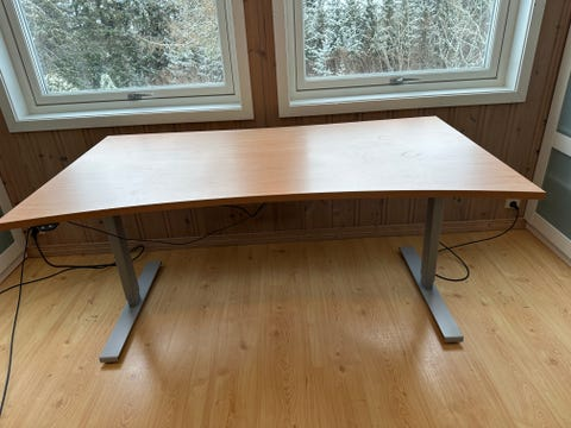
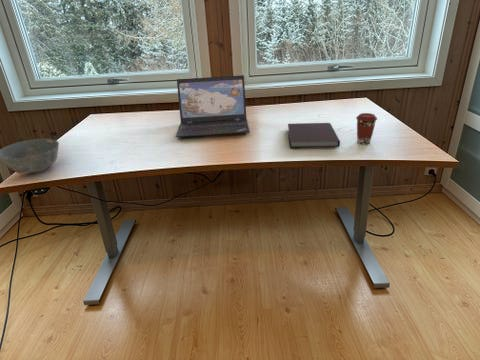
+ laptop (211, 105)
+ bowl (32, 158)
+ notebook (311, 134)
+ coffee cup (365, 128)
